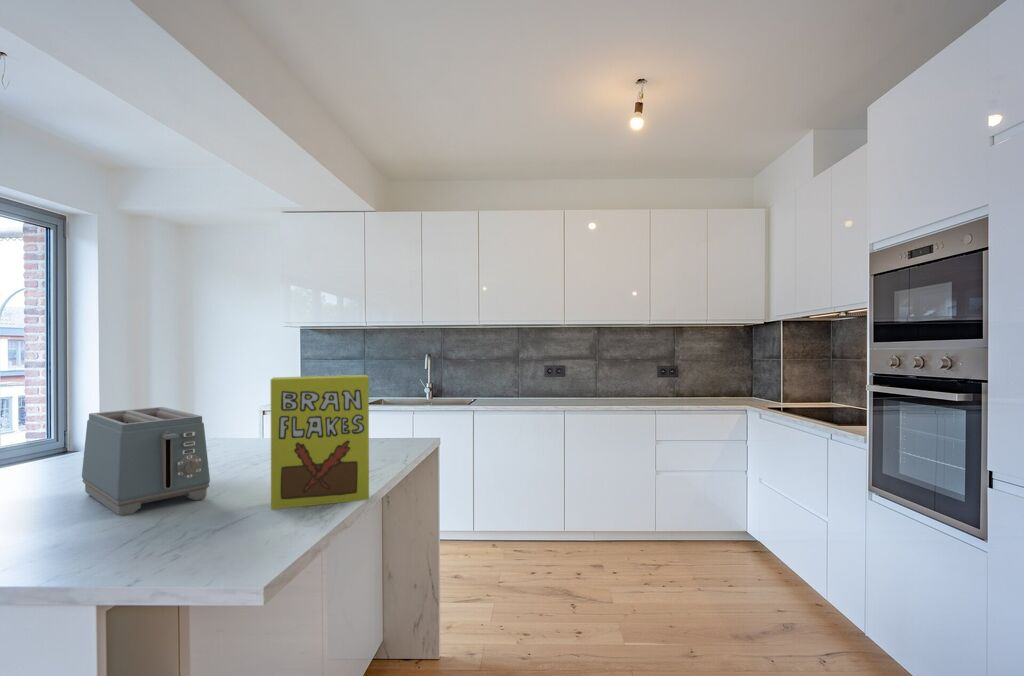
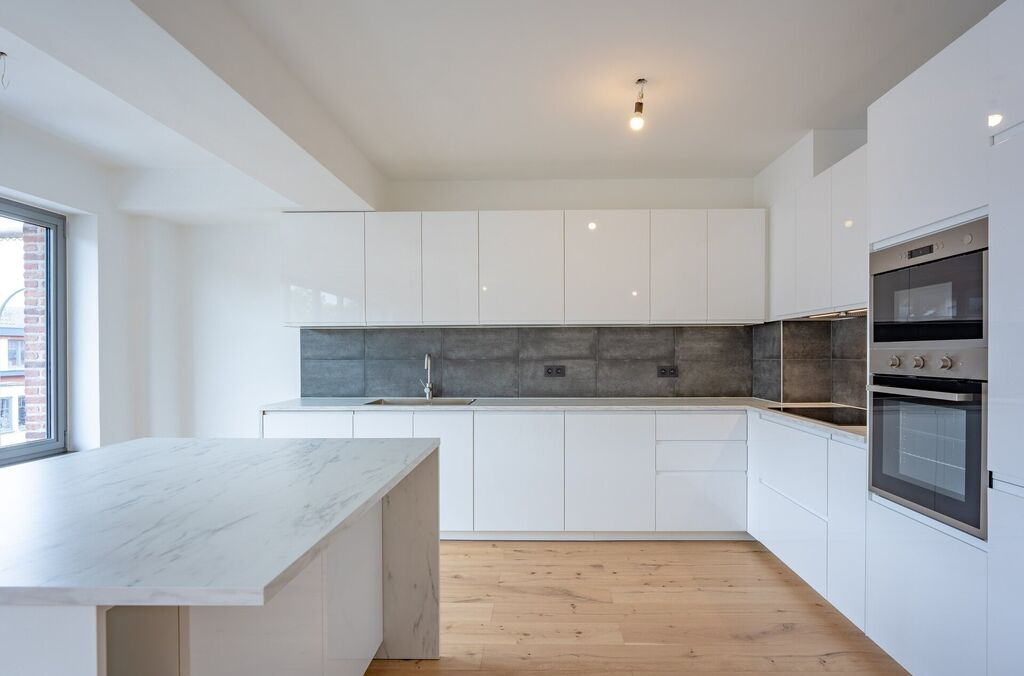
- cereal box (321, 438)
- toaster (147, 456)
